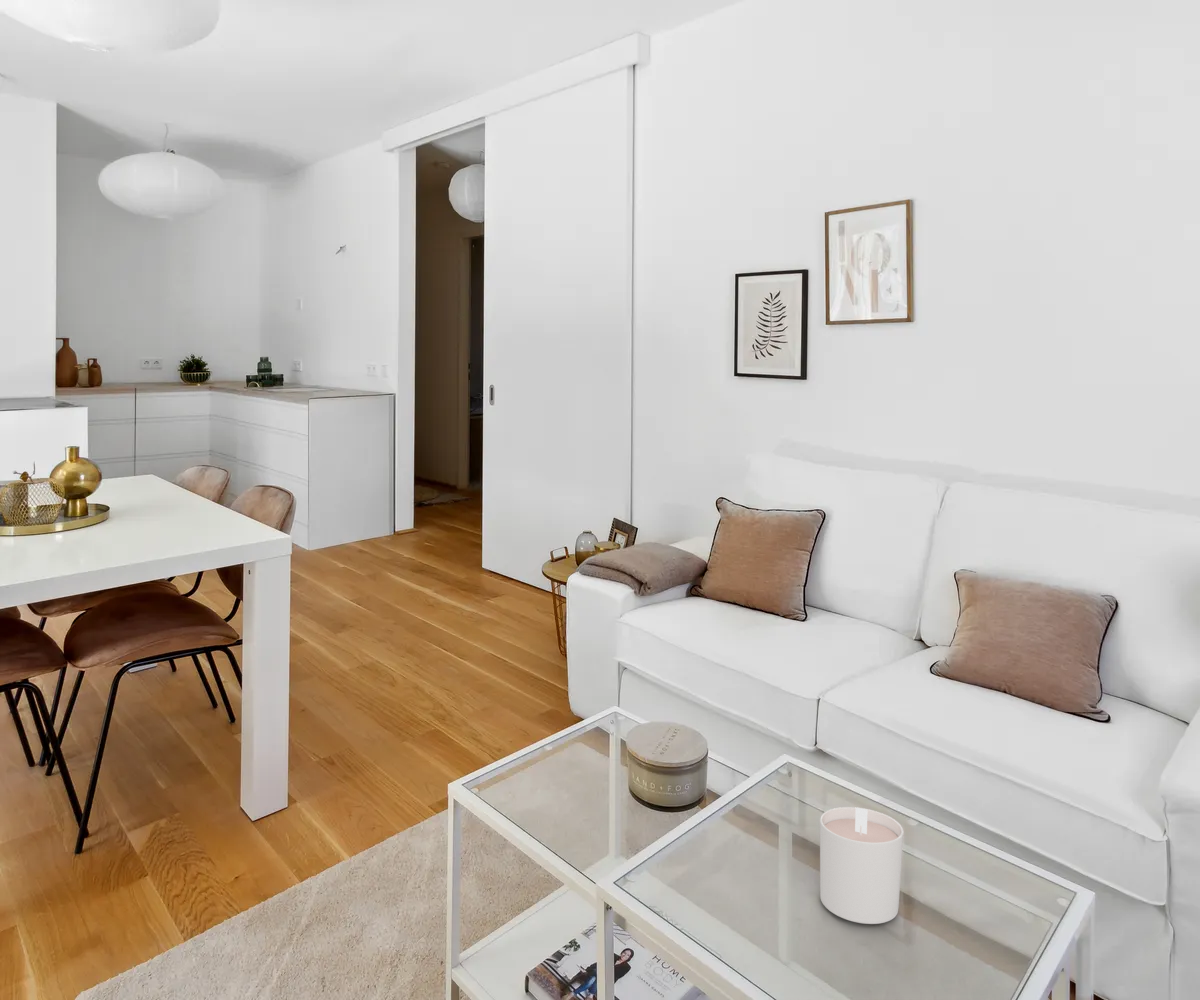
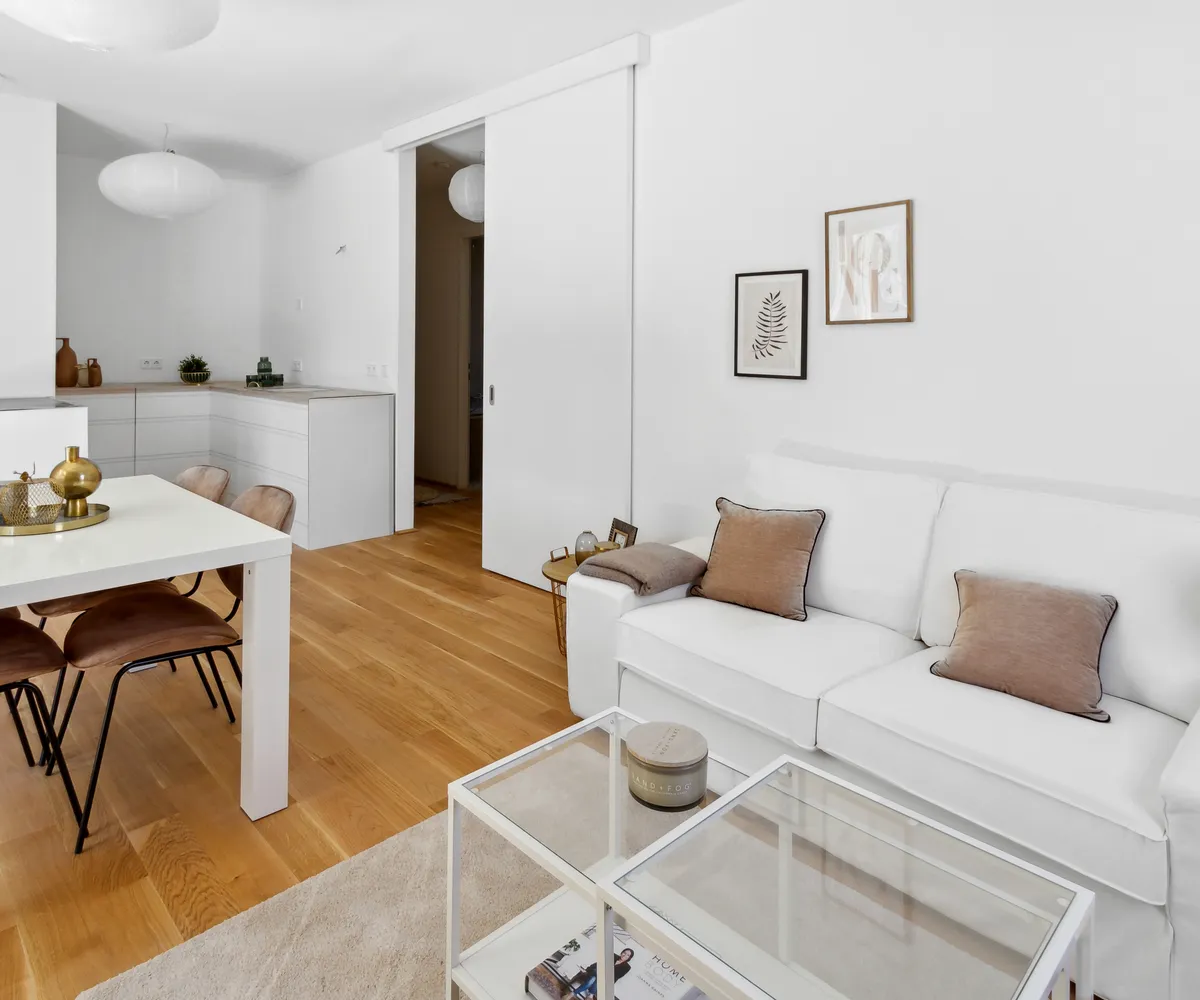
- candle (860, 856)
